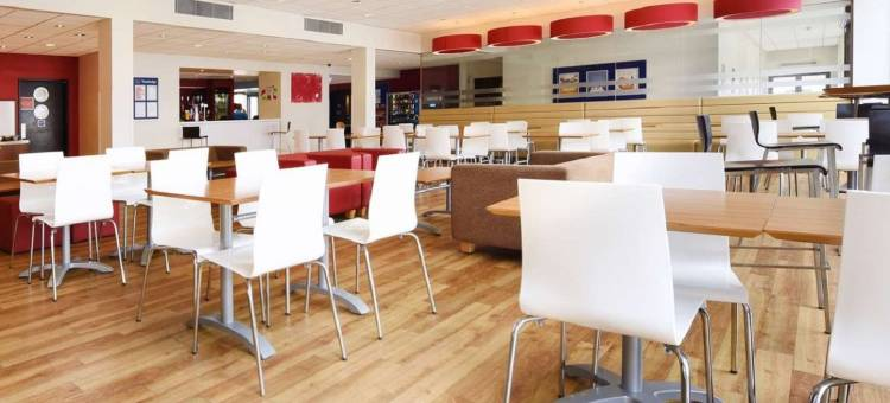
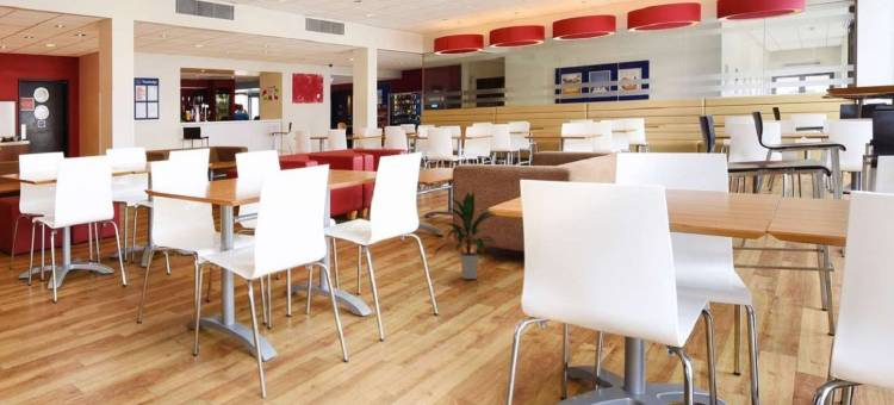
+ indoor plant (466, 233)
